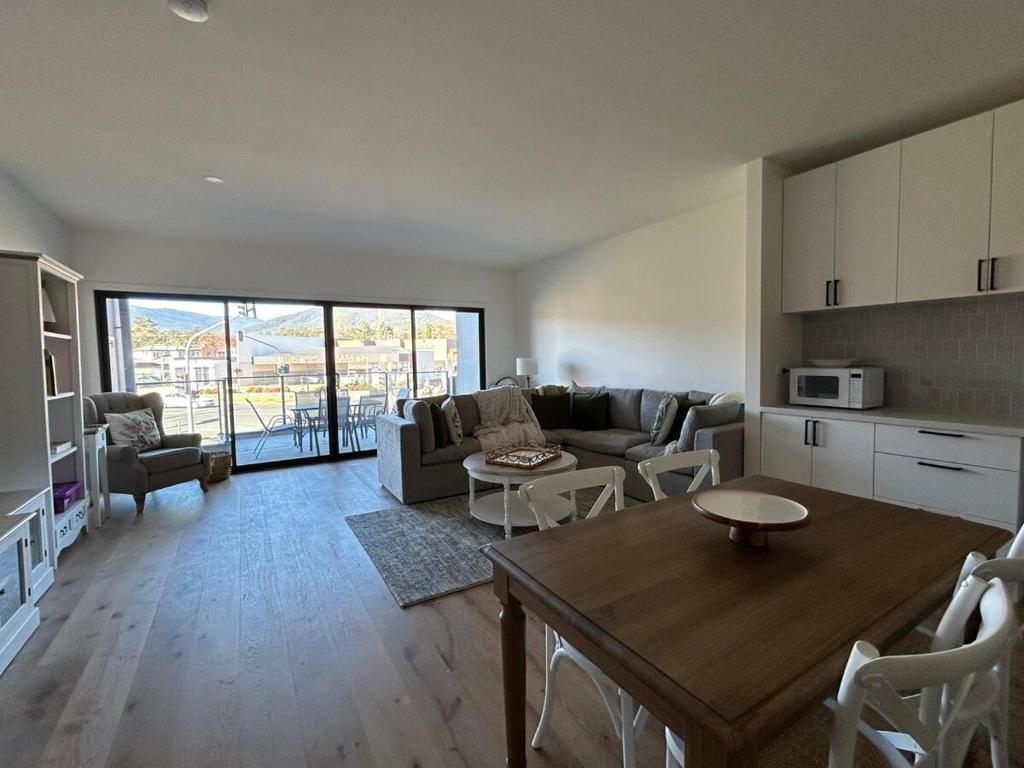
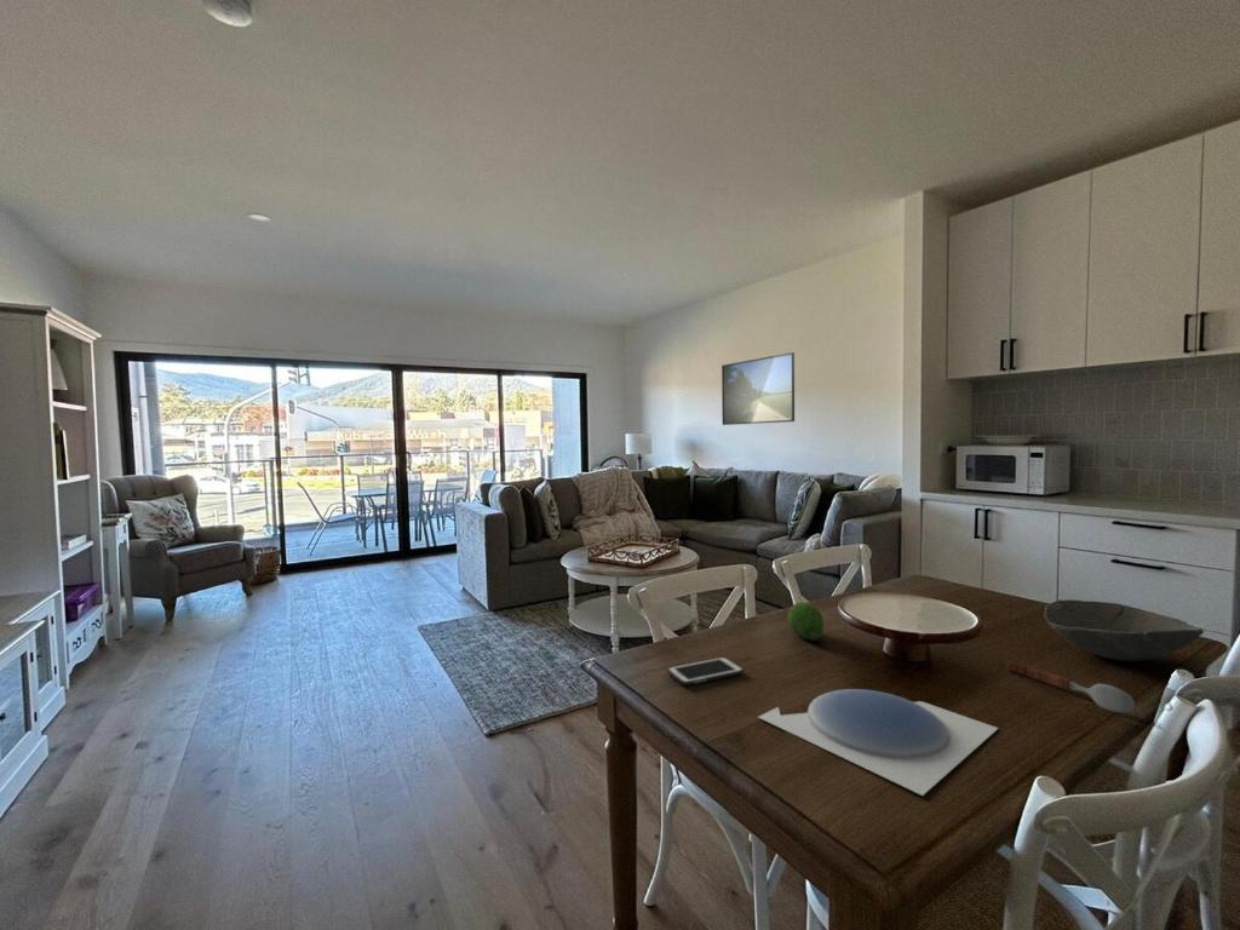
+ cell phone (705, 671)
+ soupspoon (1063, 679)
+ bowl (1114, 633)
+ fruit (808, 620)
+ plate (874, 714)
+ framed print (756, 391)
